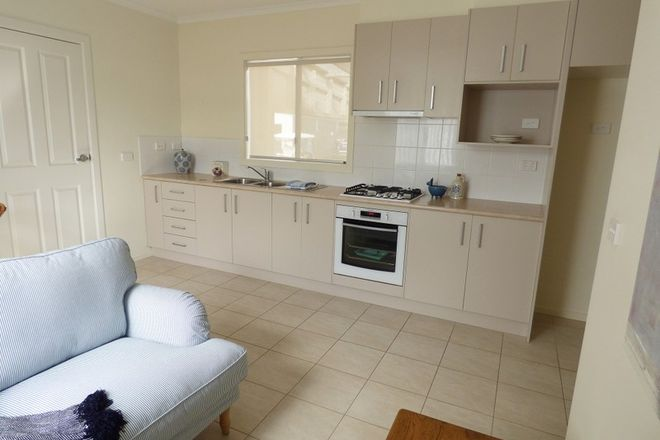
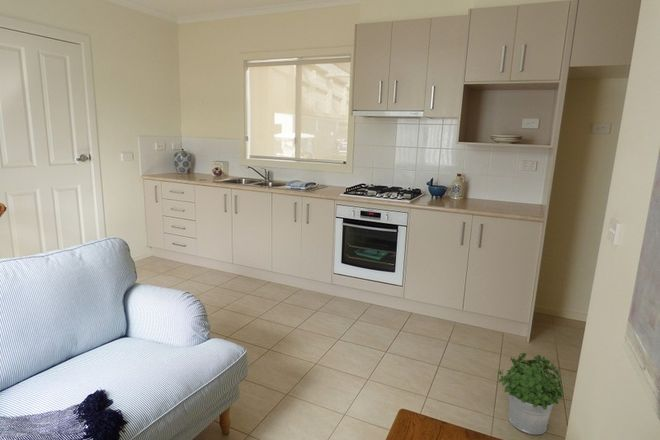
+ potted plant (528, 389)
